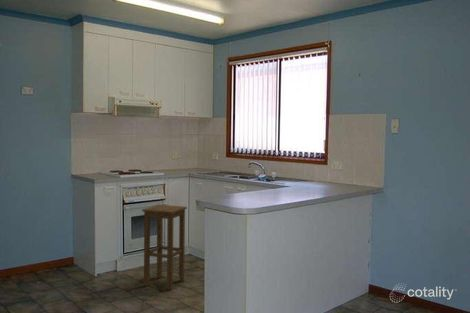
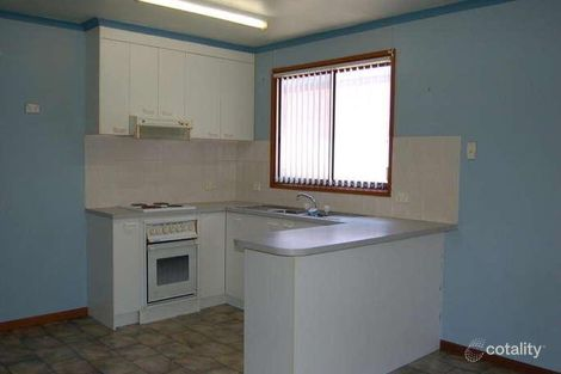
- stool (164, 246)
